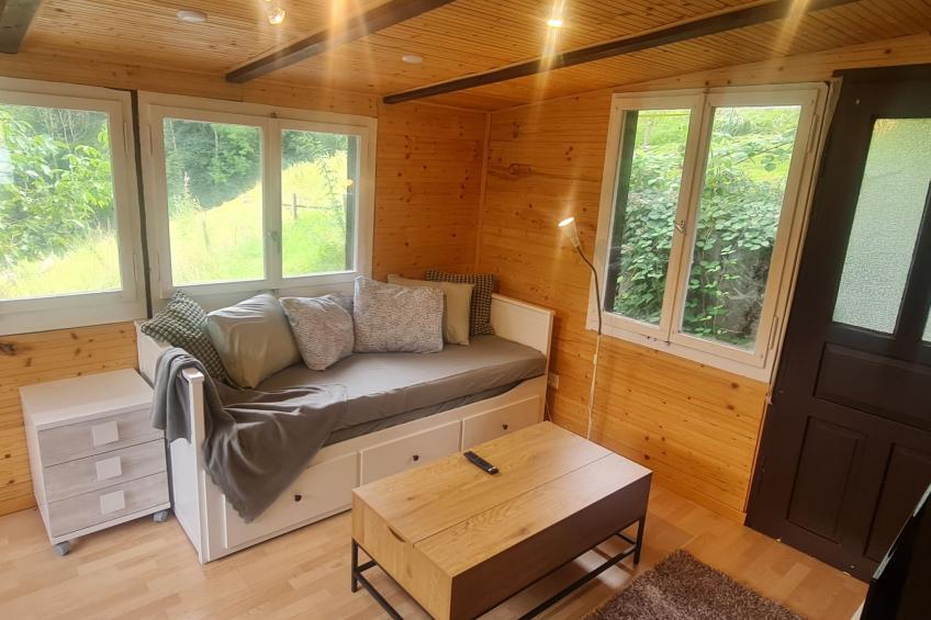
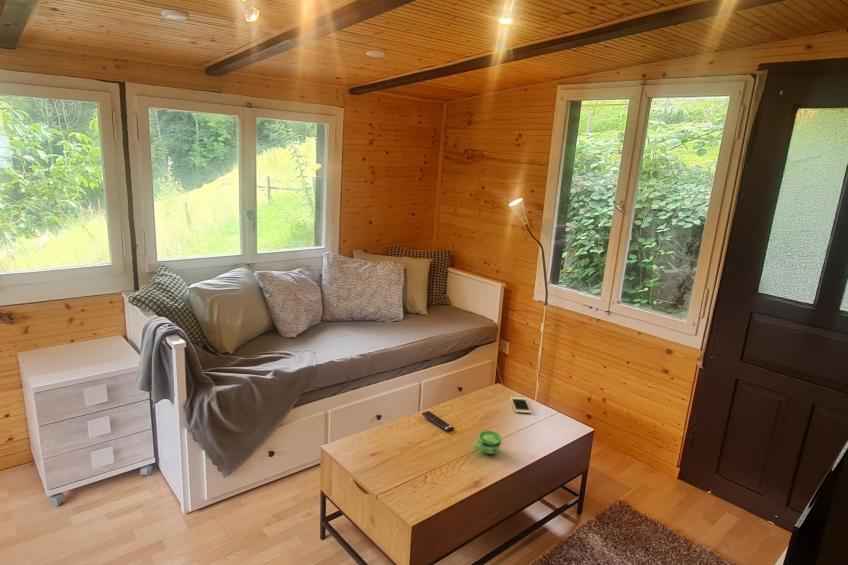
+ cup (487, 444)
+ cell phone (520, 404)
